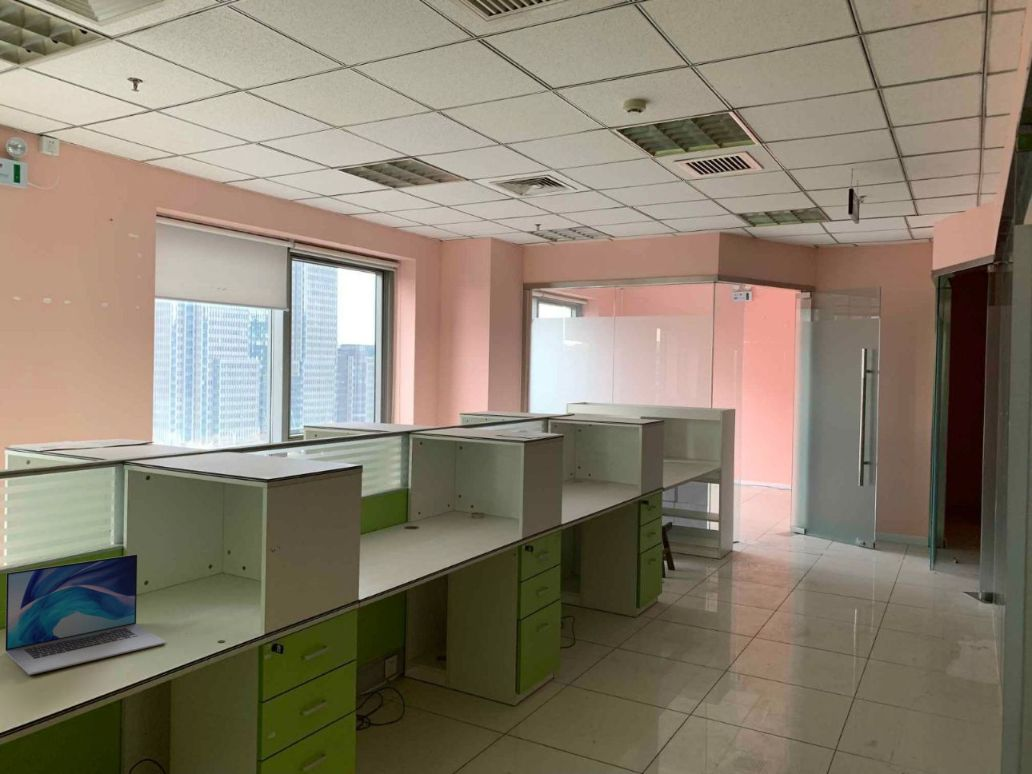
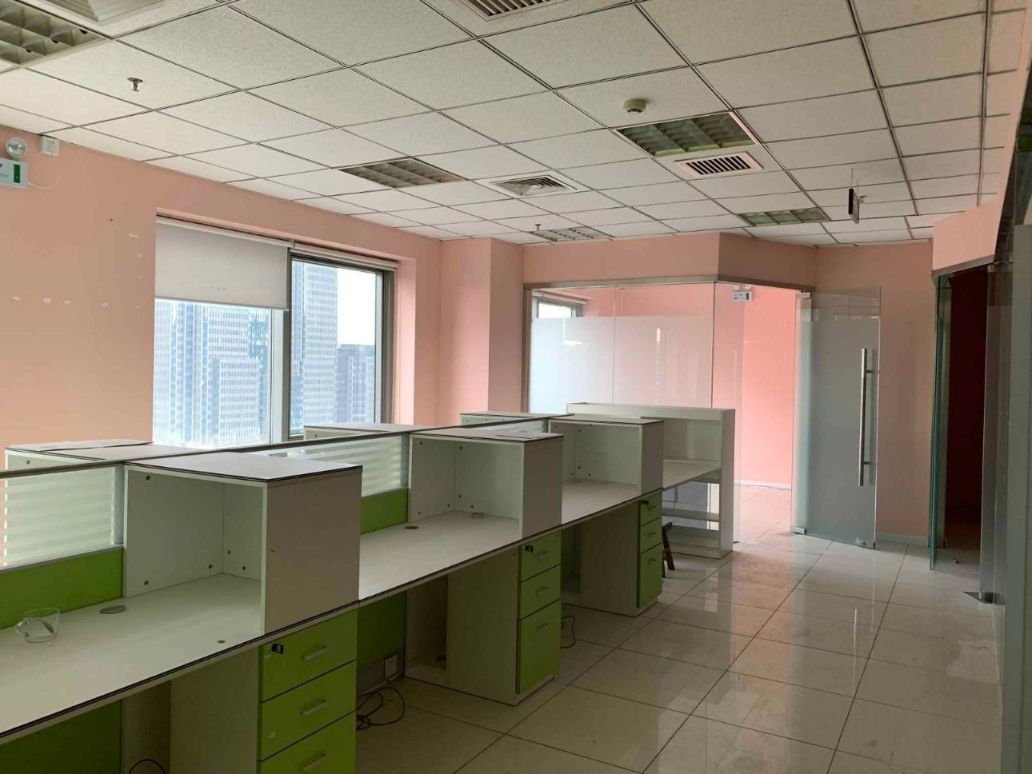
- laptop (88, 608)
